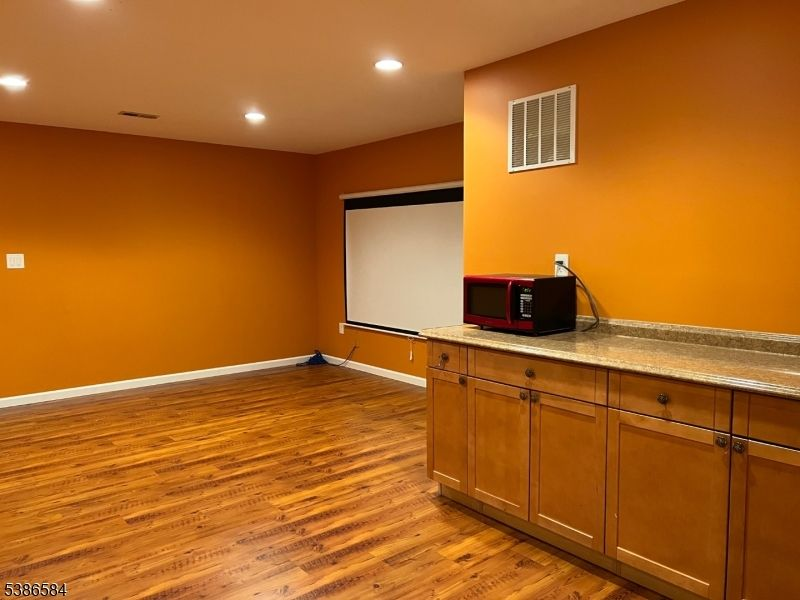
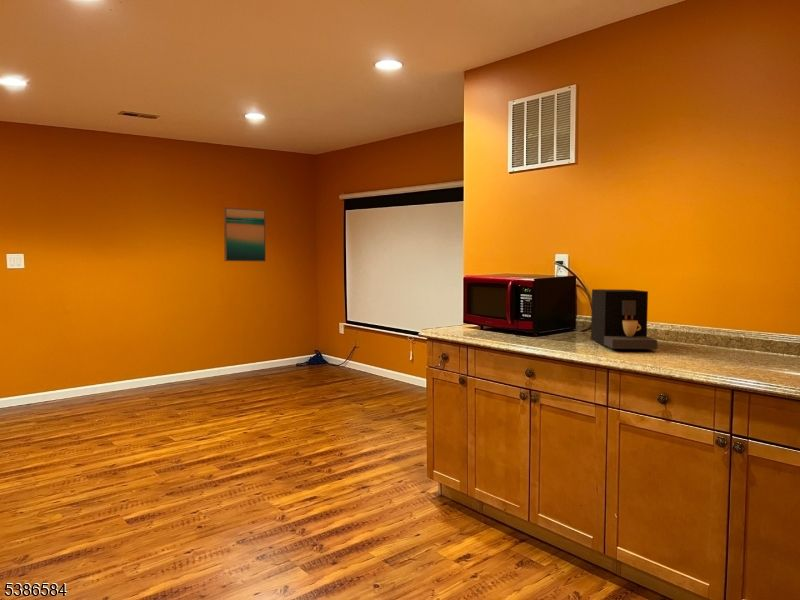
+ coffee maker (622, 317)
+ wall art (245, 235)
